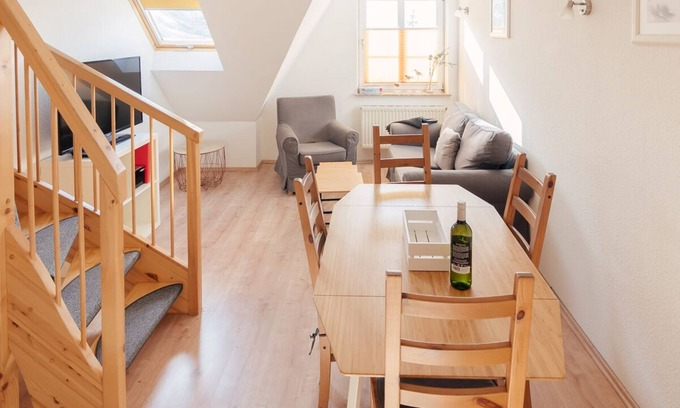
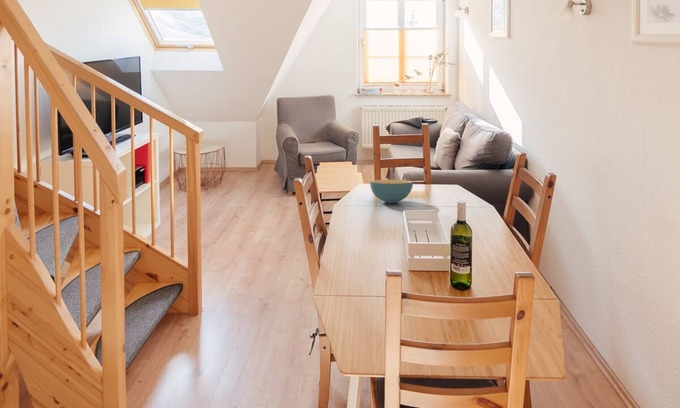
+ cereal bowl (391, 192)
